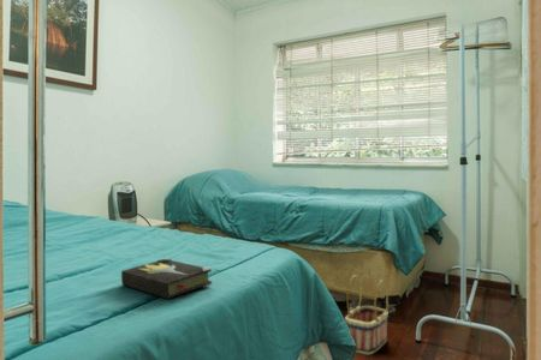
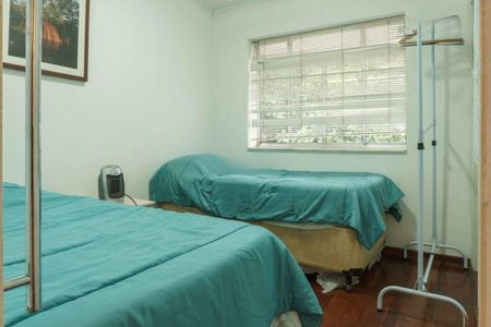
- basket (367, 311)
- hardback book (166, 275)
